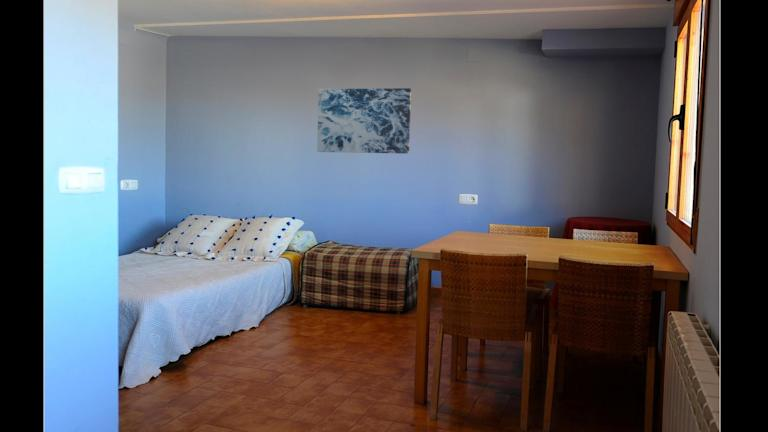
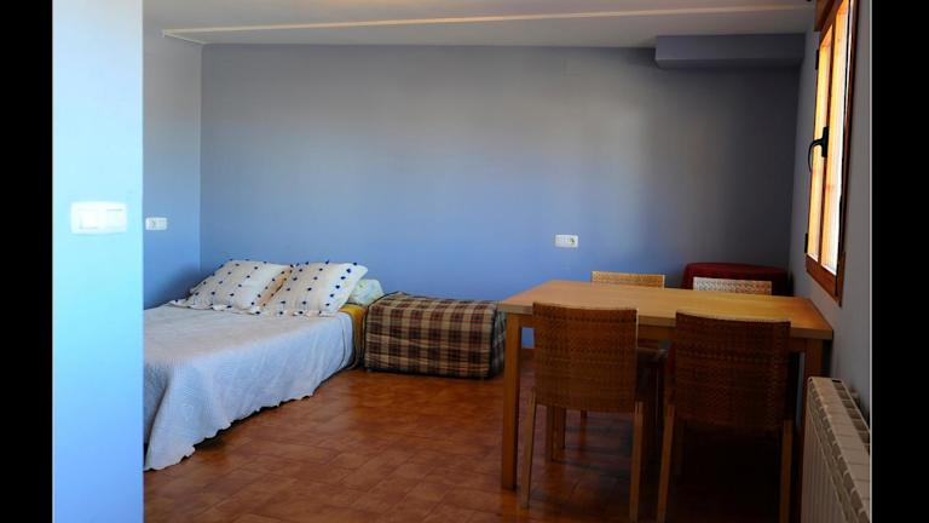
- wall art (363, 120)
